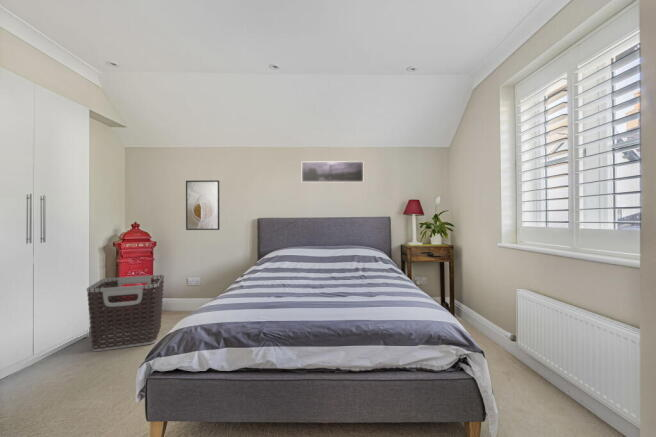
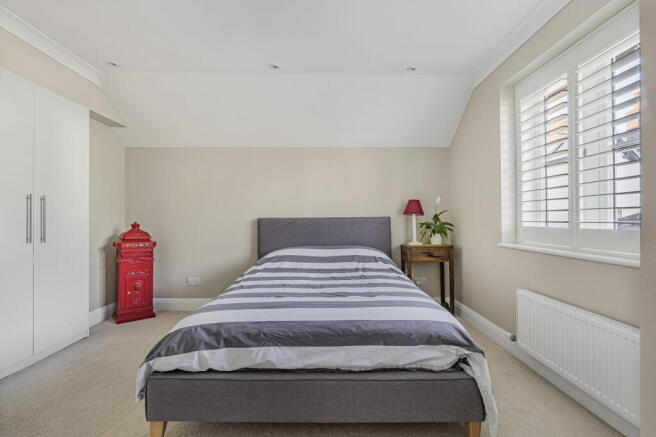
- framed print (332, 172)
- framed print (202, 205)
- clothes hamper (129, 309)
